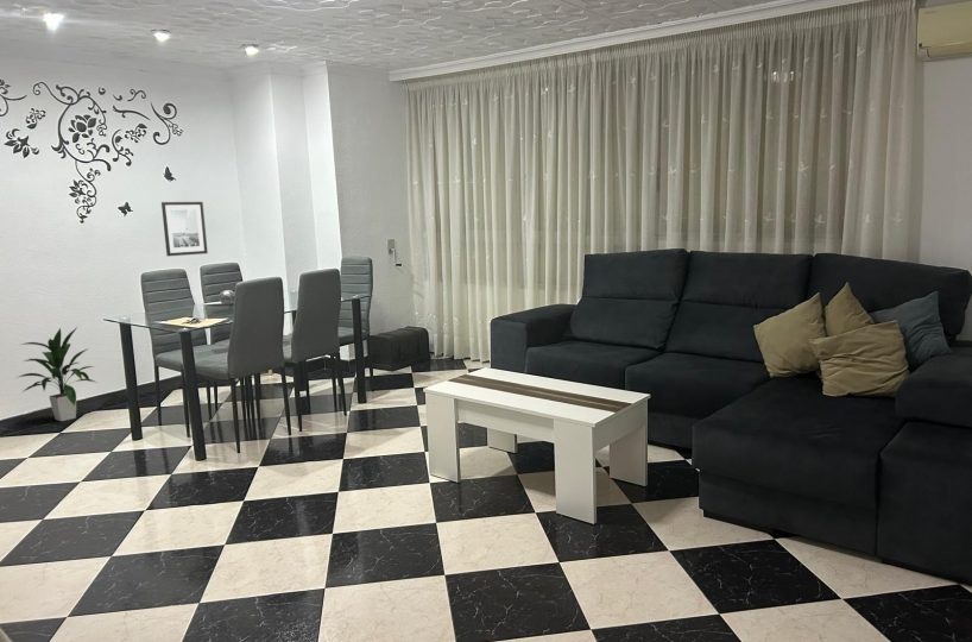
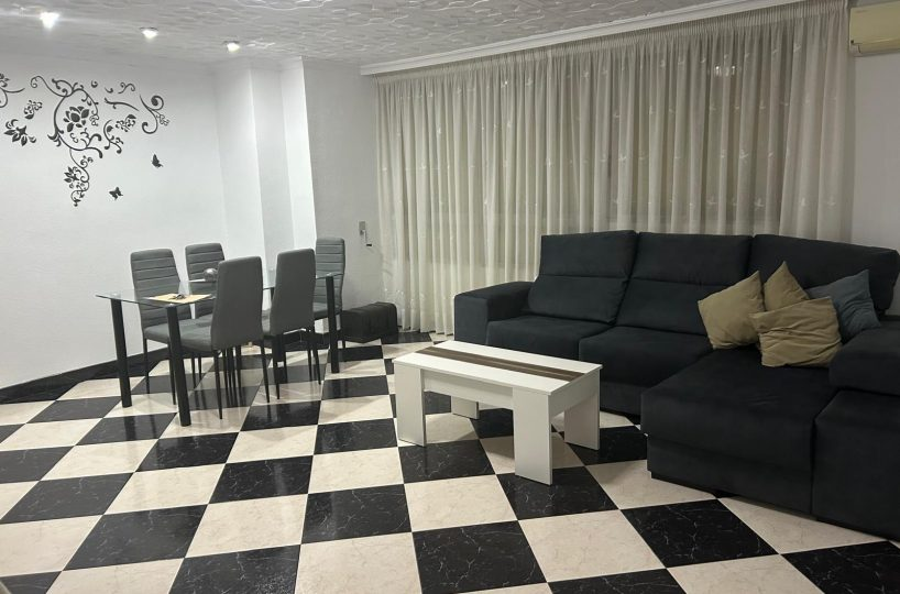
- wall art (184, 228)
- indoor plant (58, 374)
